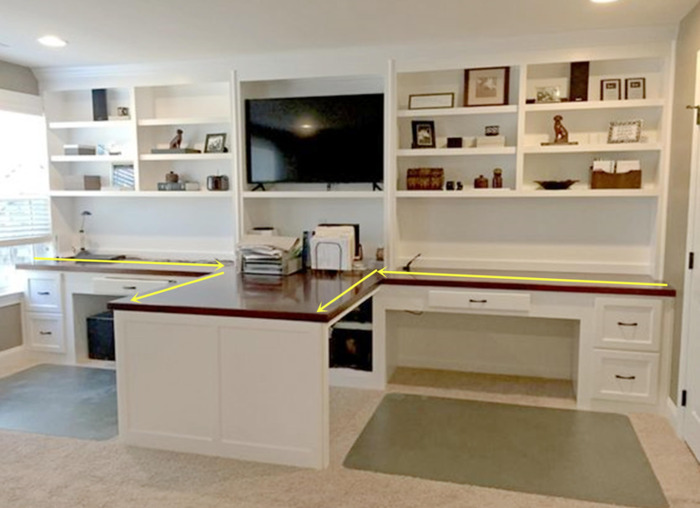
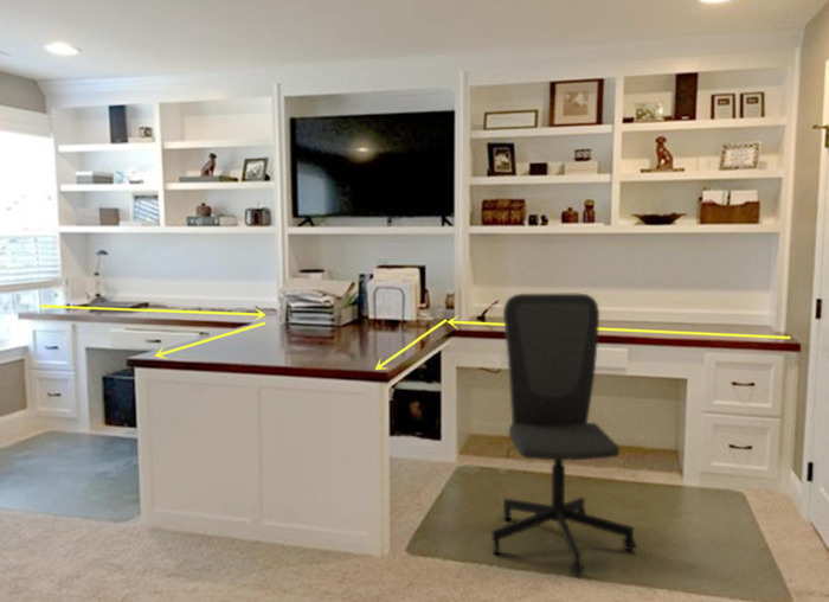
+ office chair (561, 422)
